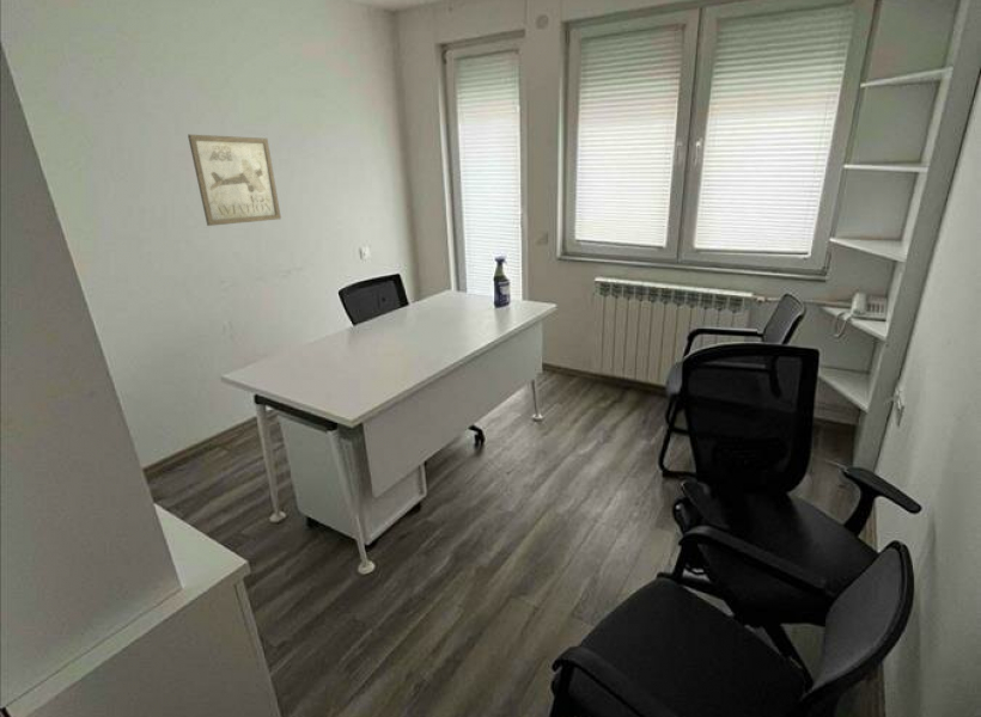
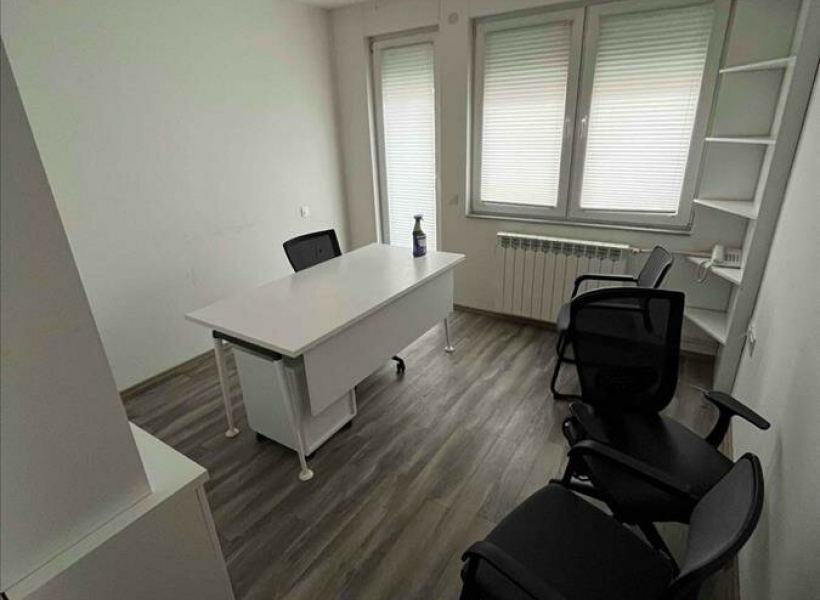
- wall art (238, 180)
